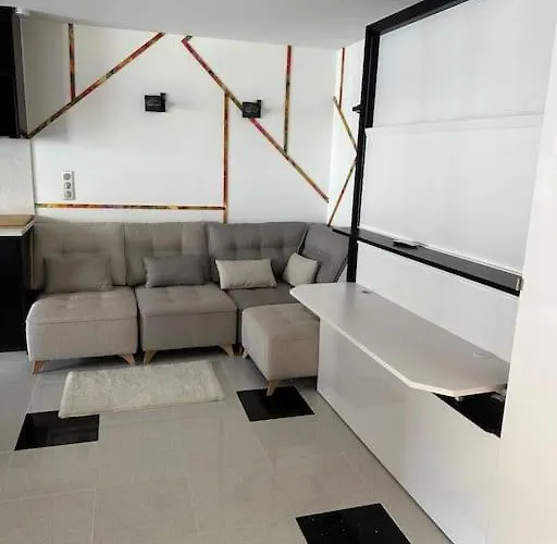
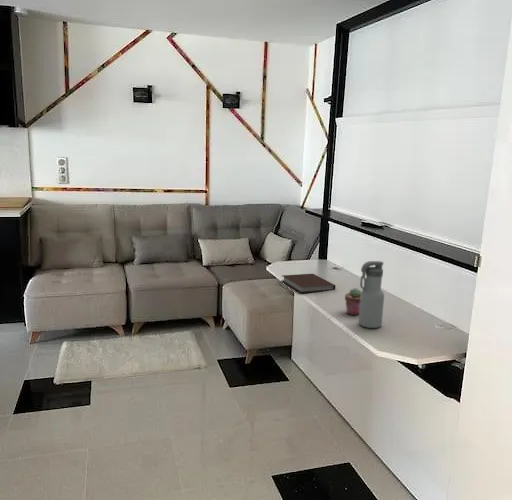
+ potted succulent (354, 300)
+ notebook (307, 282)
+ water bottle (372, 293)
